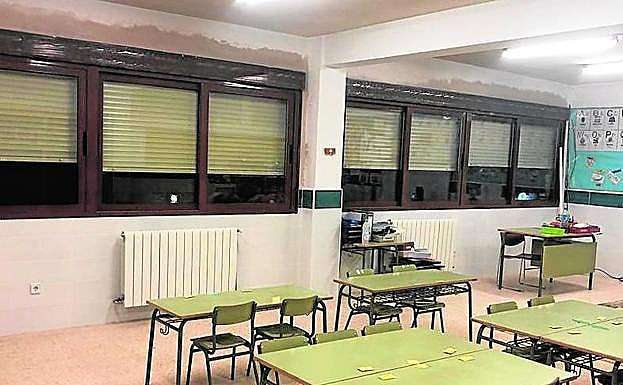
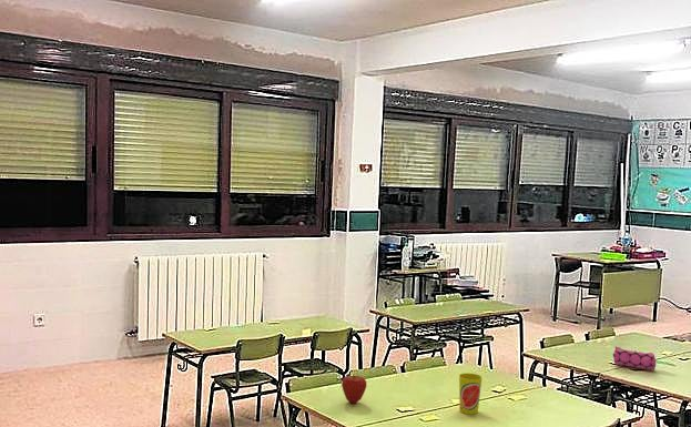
+ cup (469, 393)
+ apple (354, 388)
+ pencil case (634, 357)
